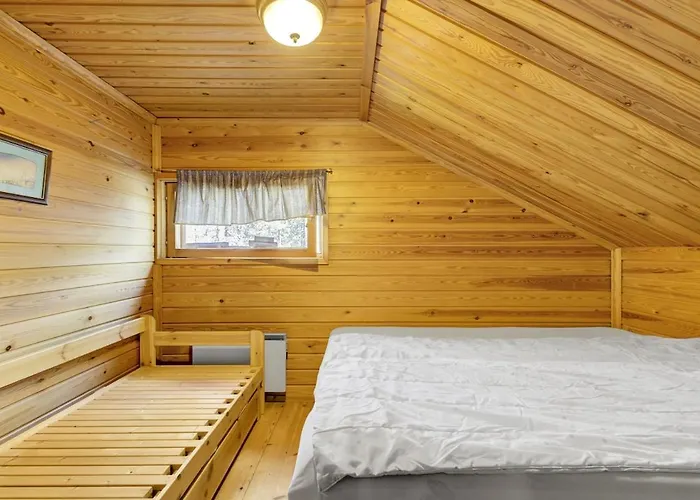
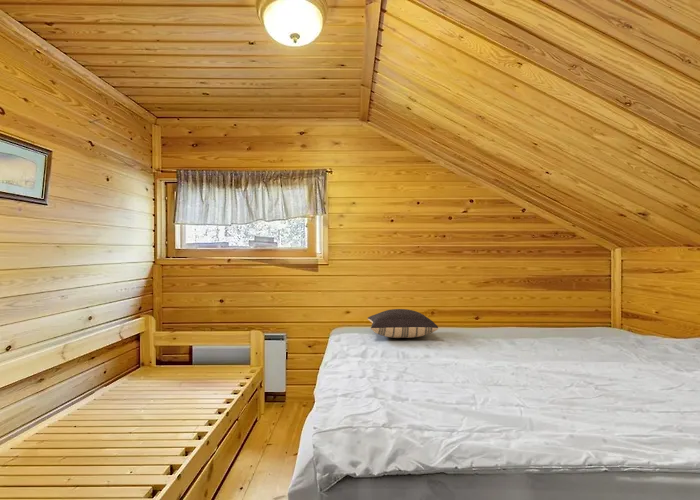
+ pillow (400, 322)
